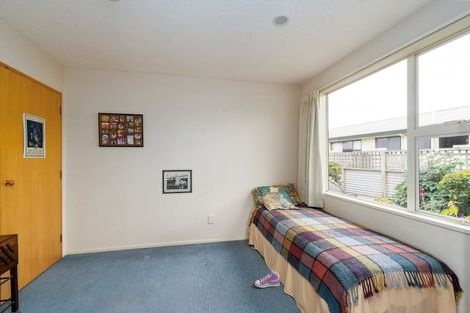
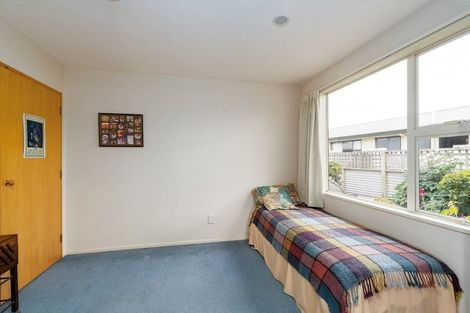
- picture frame (177, 181)
- sneaker (267, 277)
